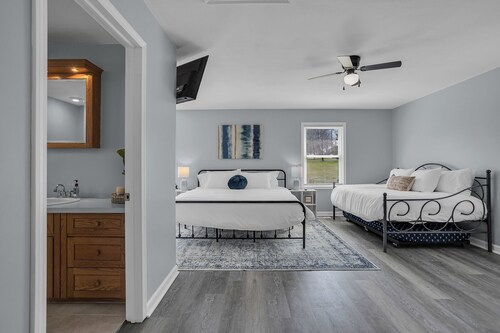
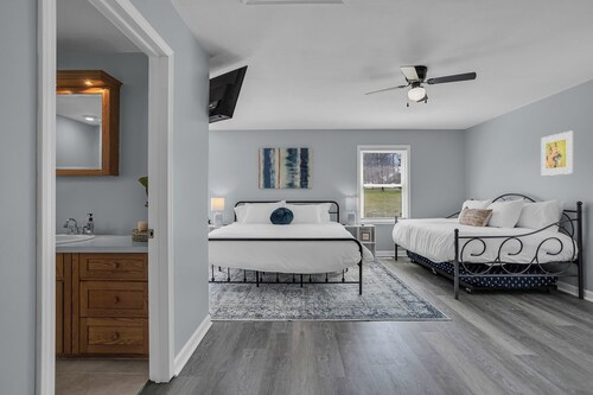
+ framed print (555, 154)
